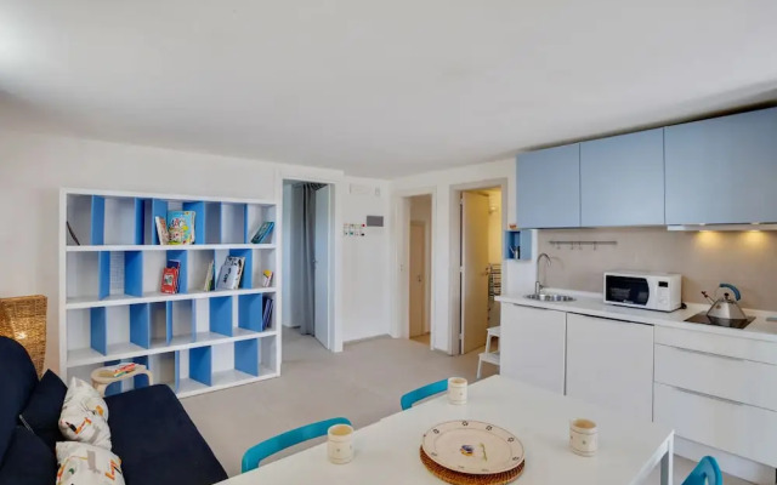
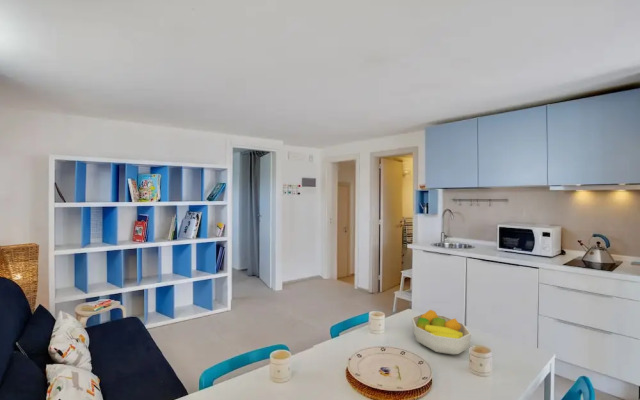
+ fruit bowl (439, 330)
